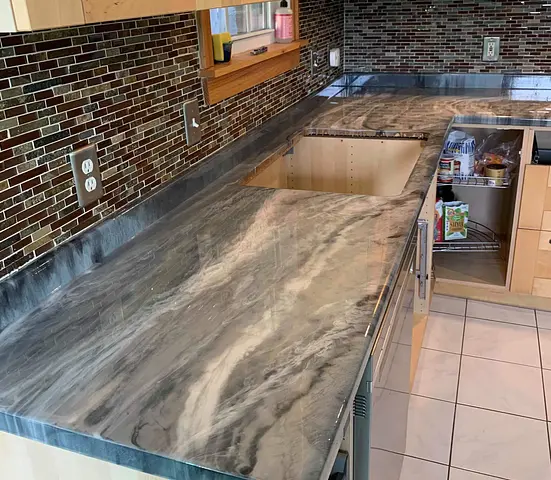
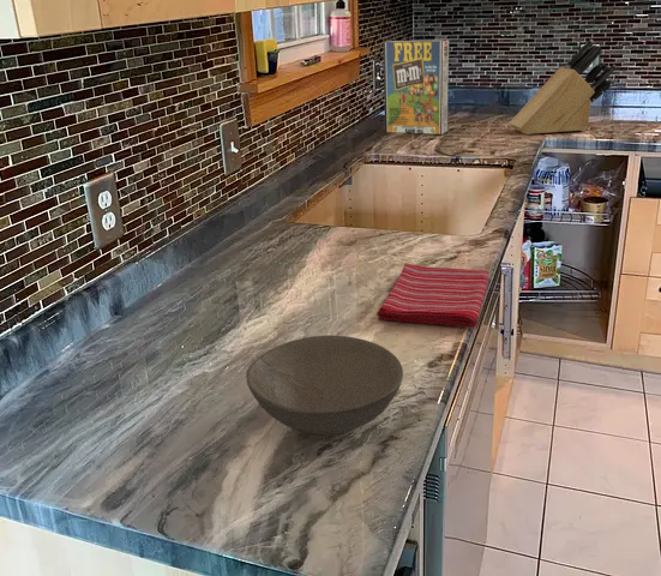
+ soup bowl (325, 392)
+ cereal box (415, 86)
+ dish towel (435, 292)
+ knife block (563, 86)
